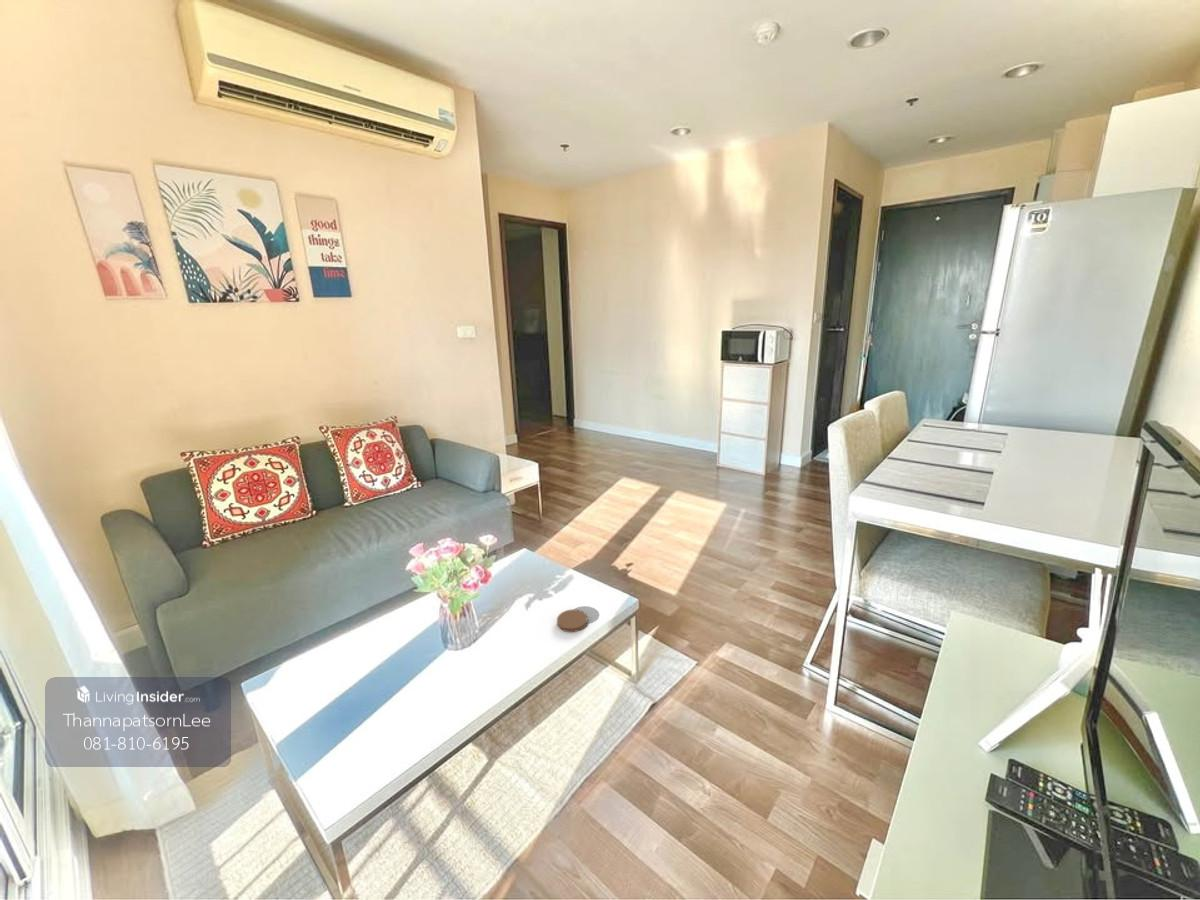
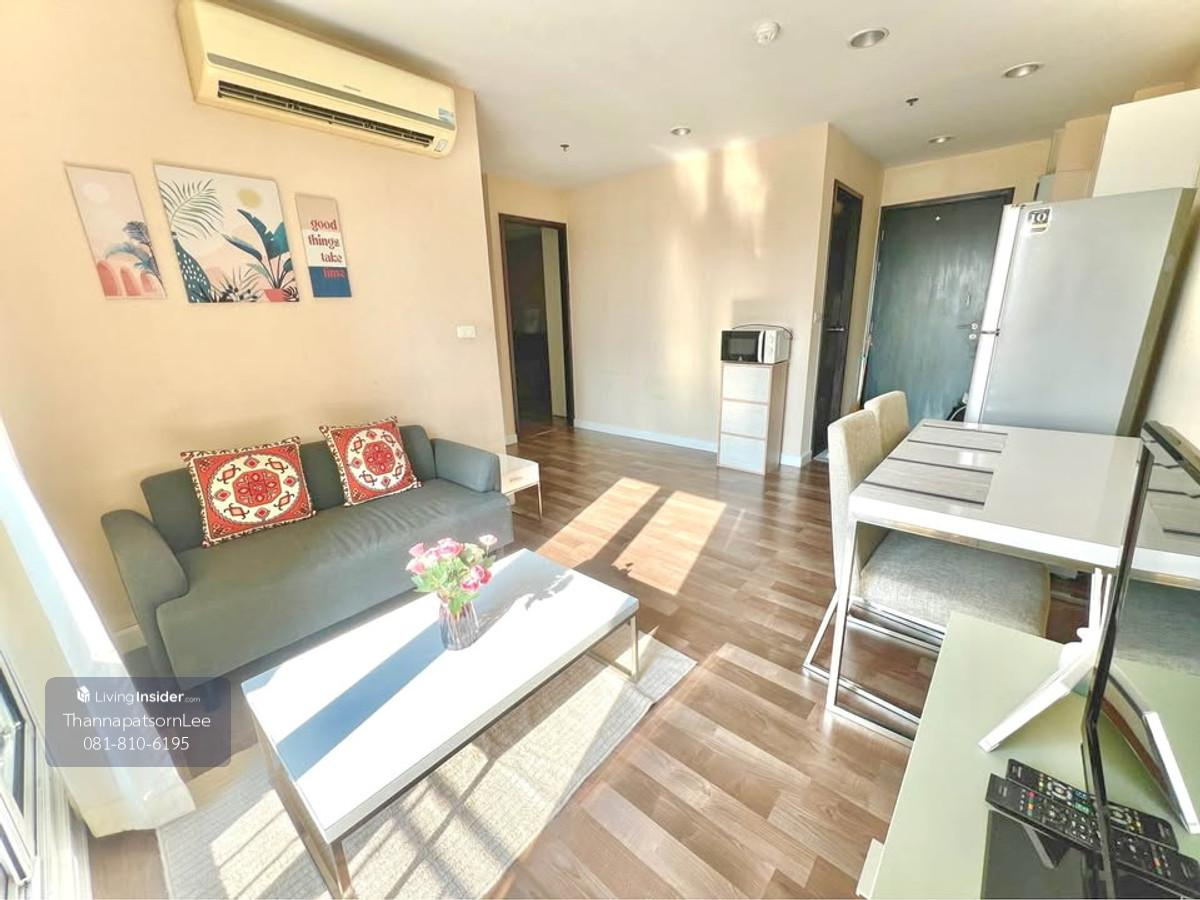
- coaster (572, 620)
